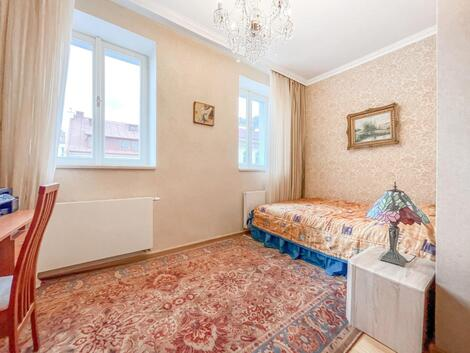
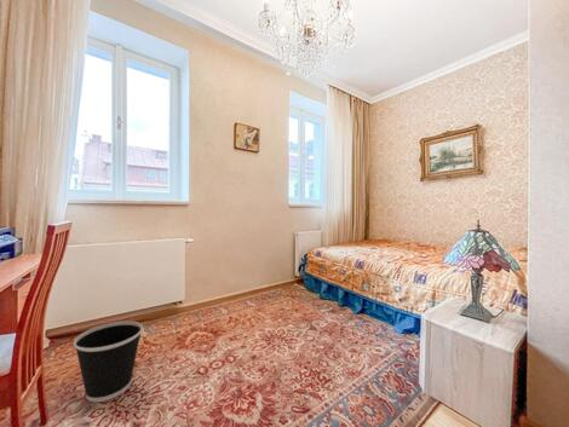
+ wastebasket (109, 360)
